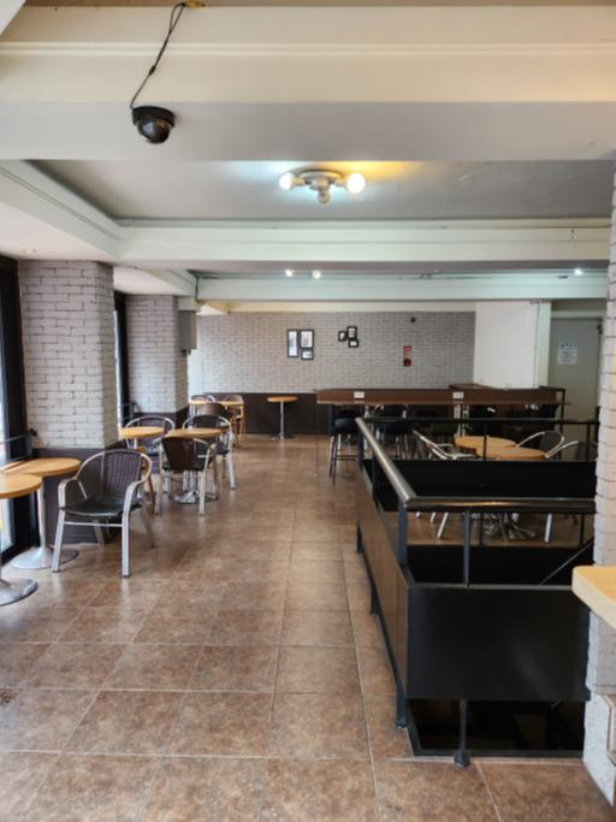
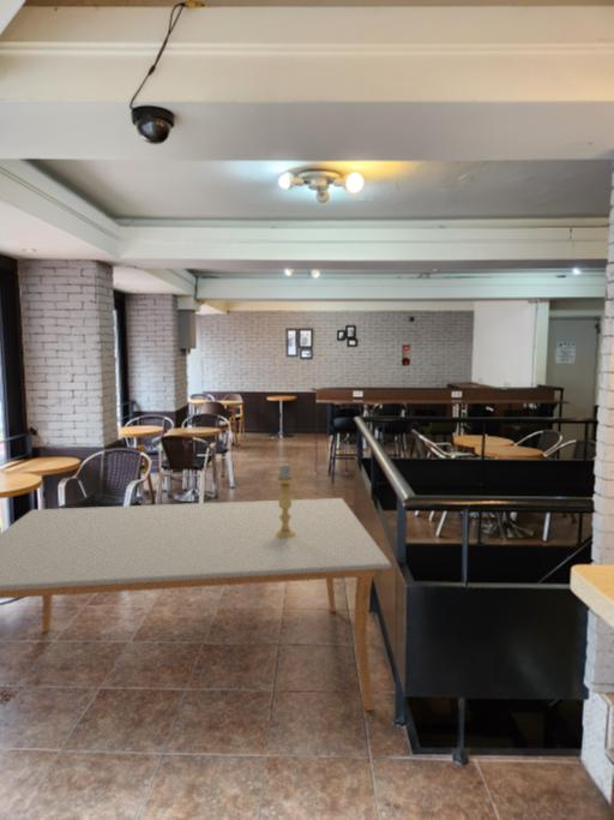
+ dining table (183, 587)
+ candle holder (284, 498)
